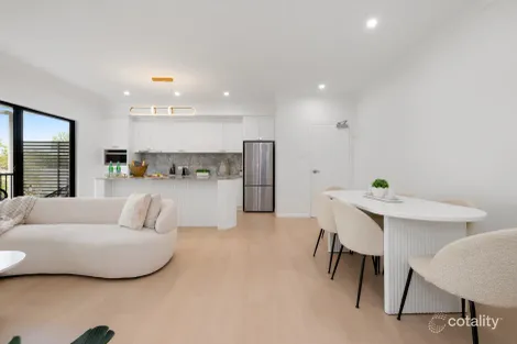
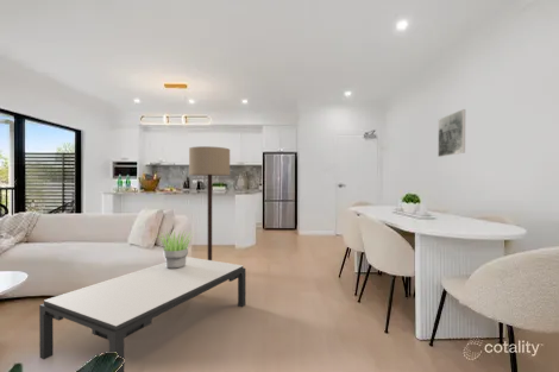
+ coffee table (161, 303)
+ floor lamp (209, 209)
+ potted plant (176, 248)
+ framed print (451, 134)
